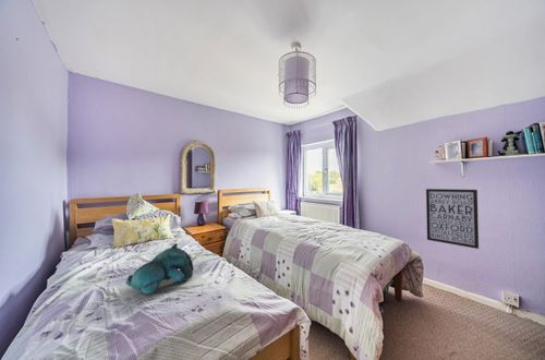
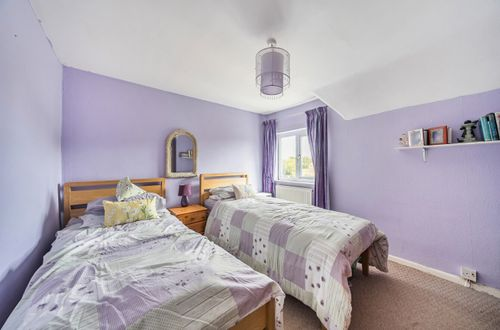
- wall art (450, 216)
- teddy bear (160, 265)
